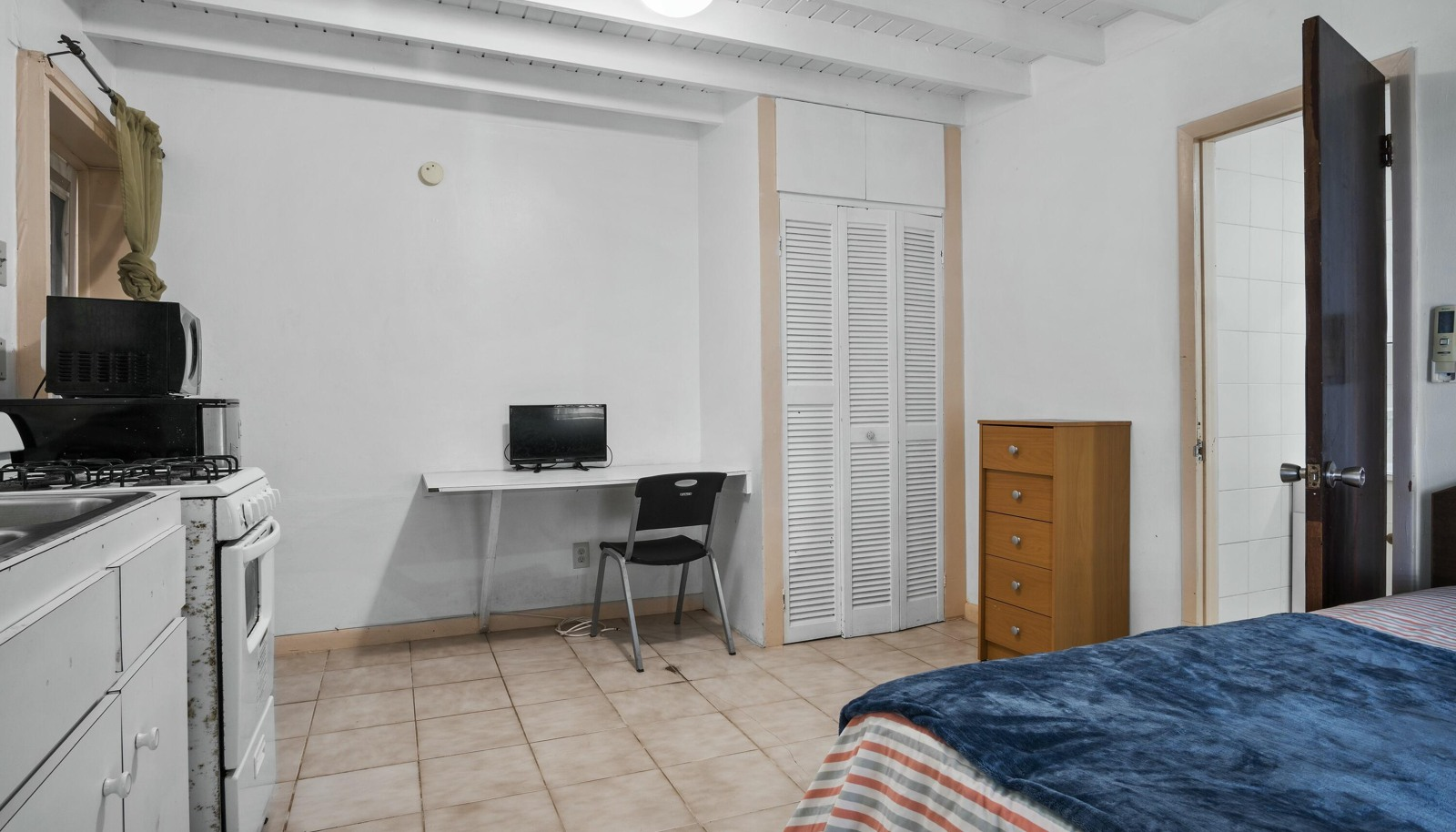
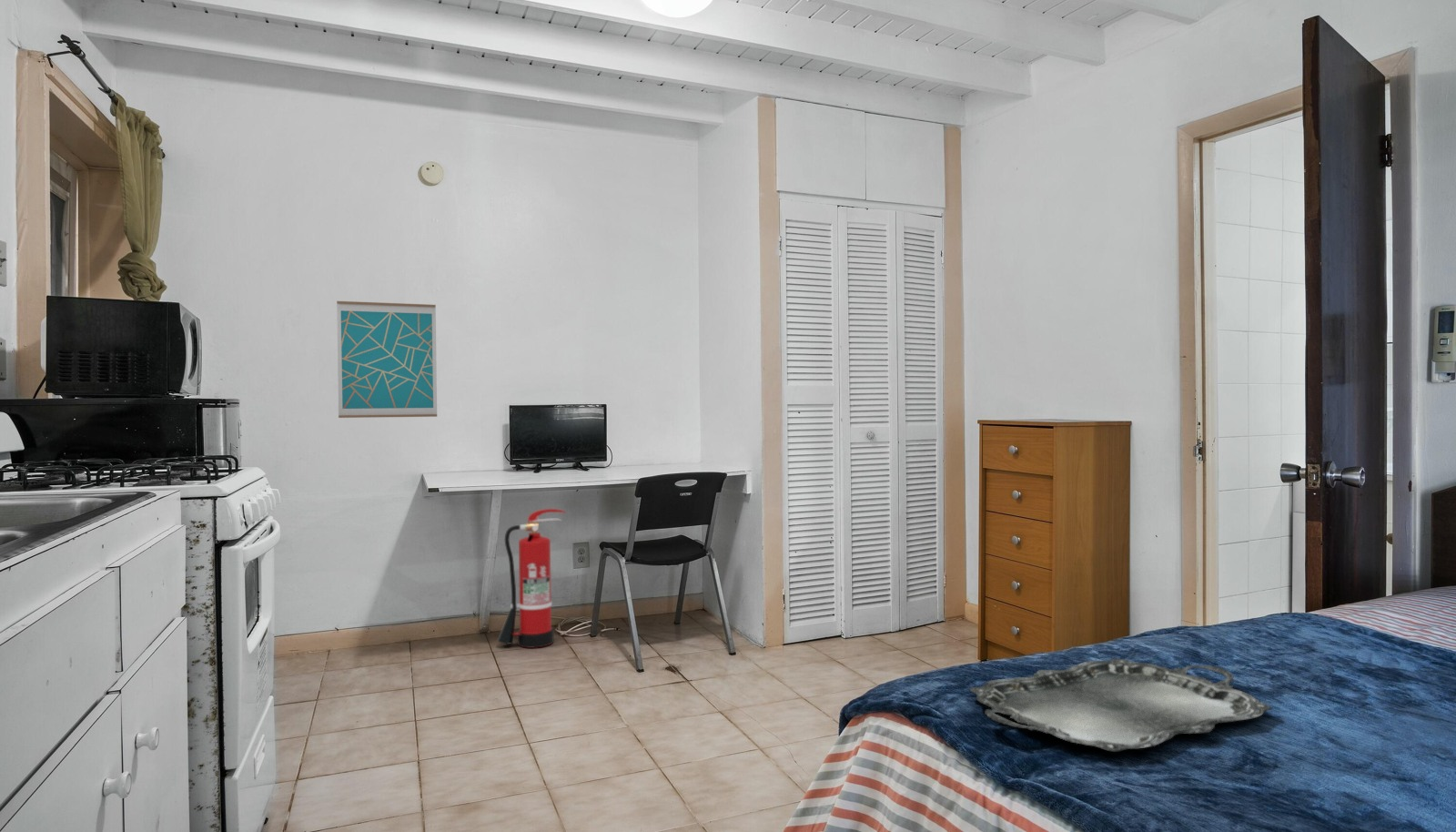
+ wall art (388, 360)
+ serving tray (1115, 698)
+ fire extinguisher (531, 576)
